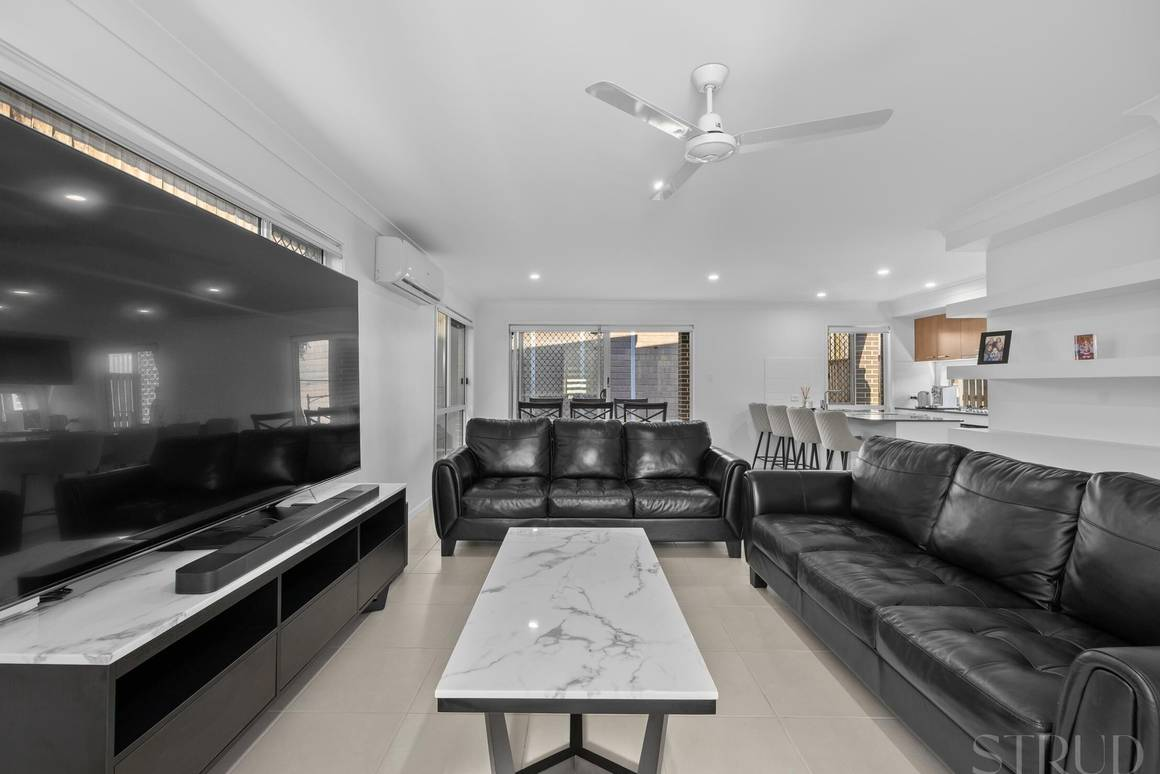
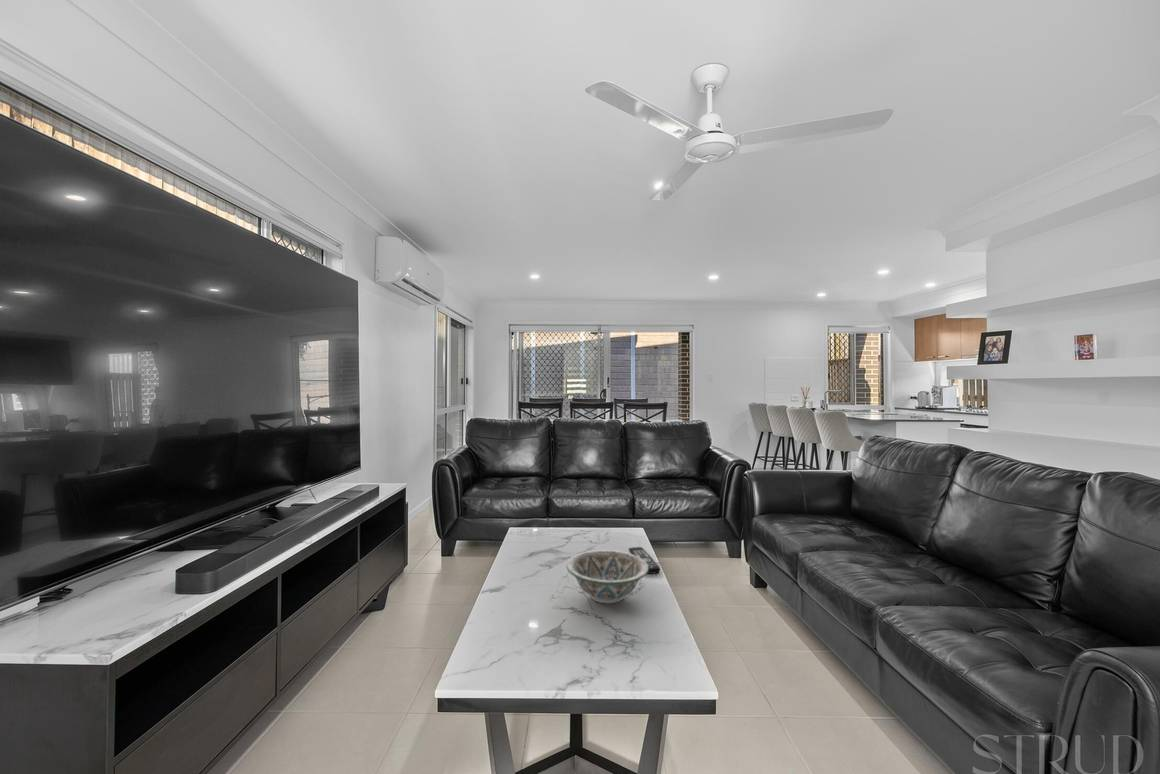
+ decorative bowl (607, 579)
+ remote control (643, 559)
